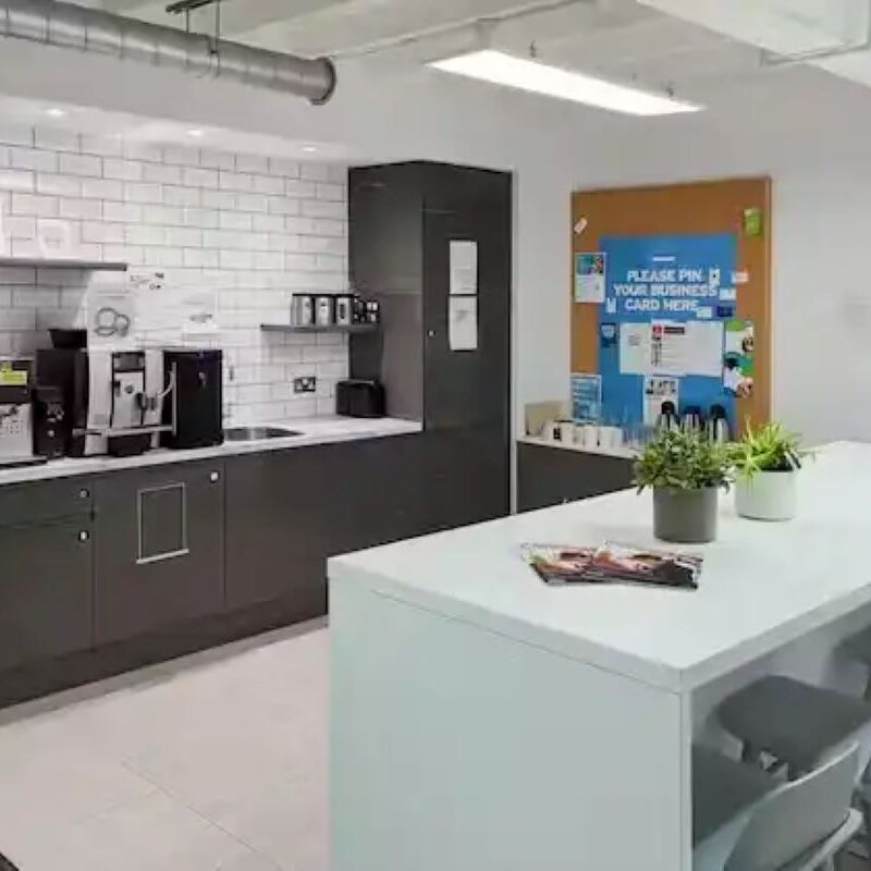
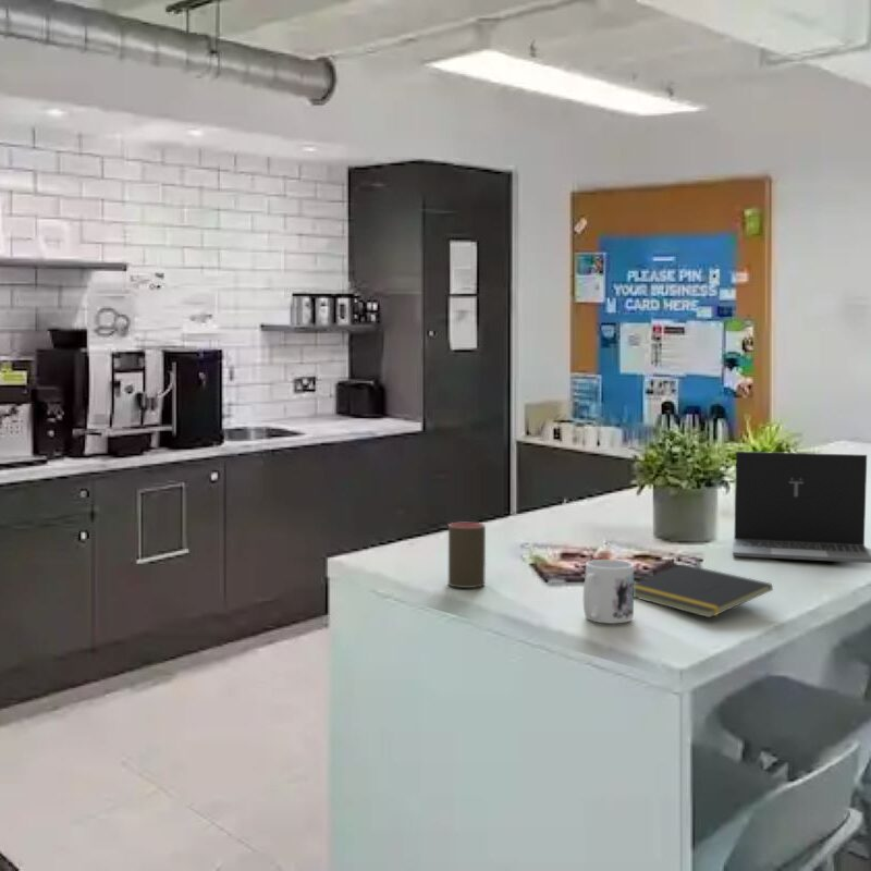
+ notepad (695, 589)
+ mug (603, 592)
+ cup (466, 554)
+ laptop (800, 504)
